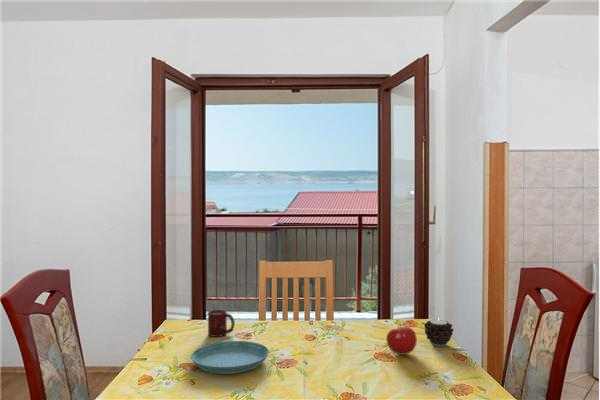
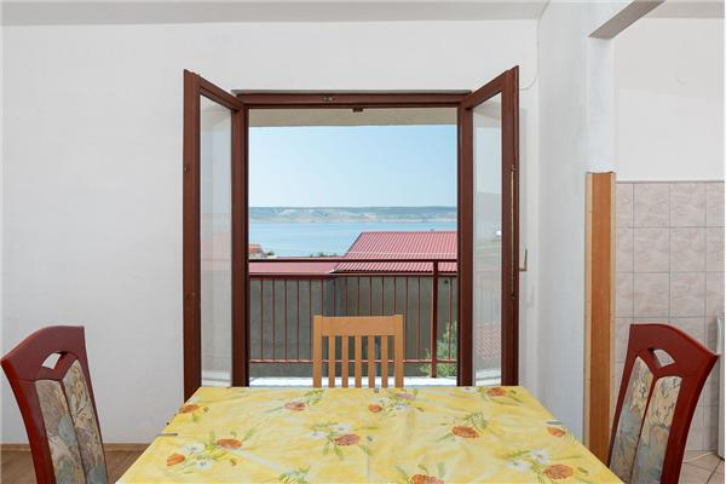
- cup (221, 323)
- saucer (230, 357)
- candle (438, 330)
- fruit (401, 338)
